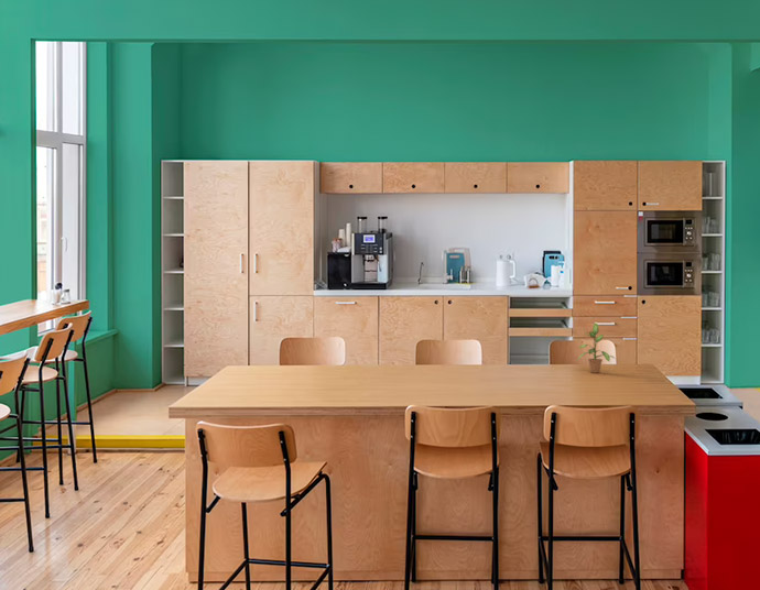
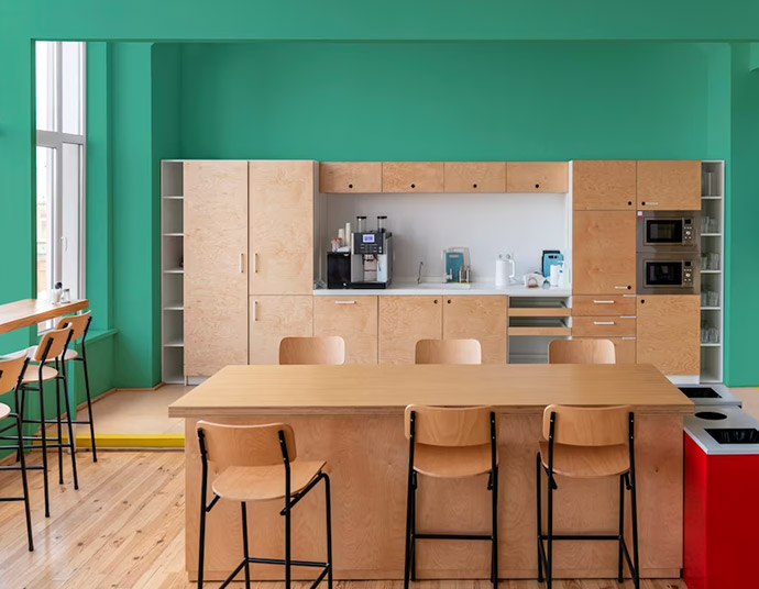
- potted plant (598, 350)
